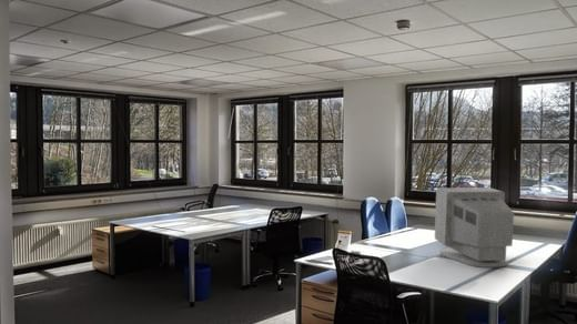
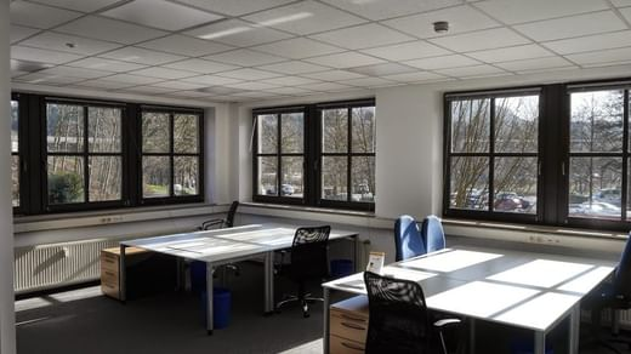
- computer monitor (477, 225)
